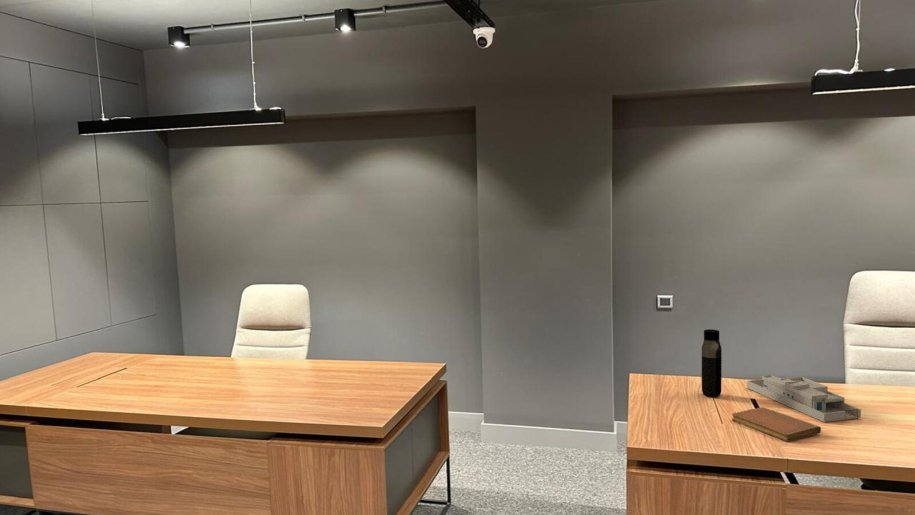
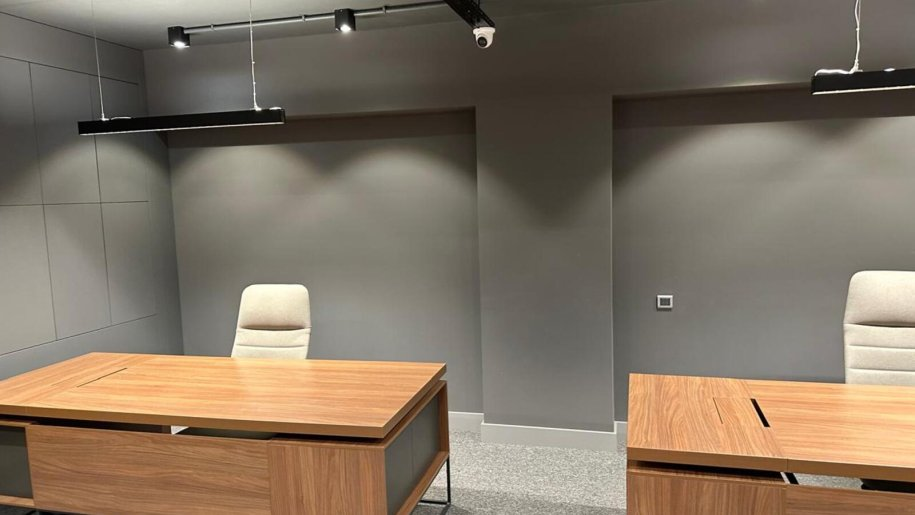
- notebook (774, 423)
- water bottle (711, 362)
- desk organizer (799, 391)
